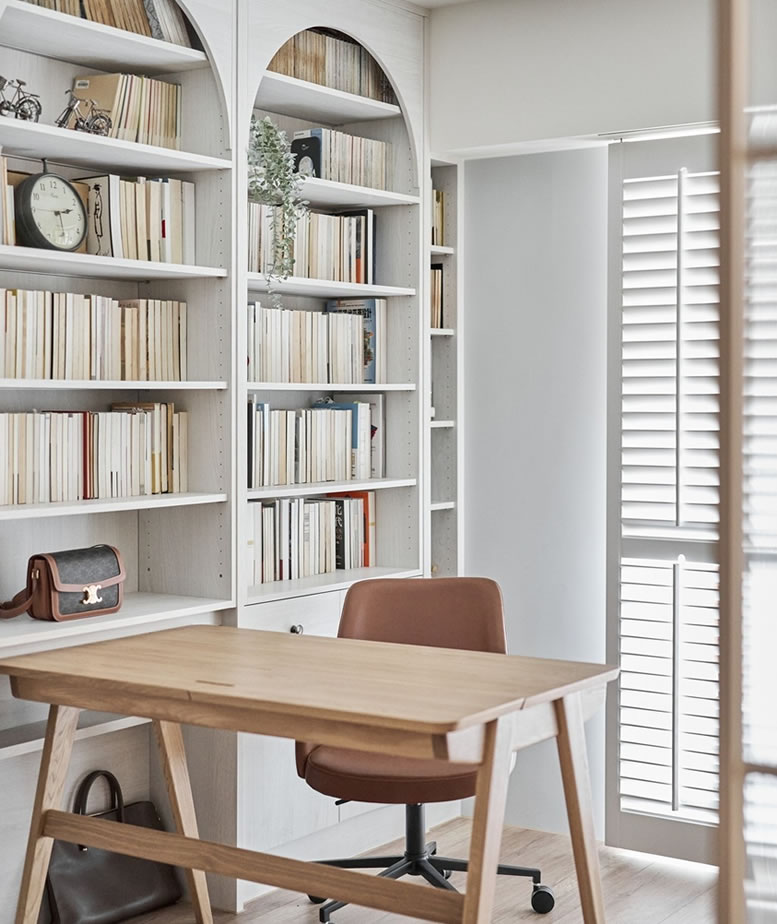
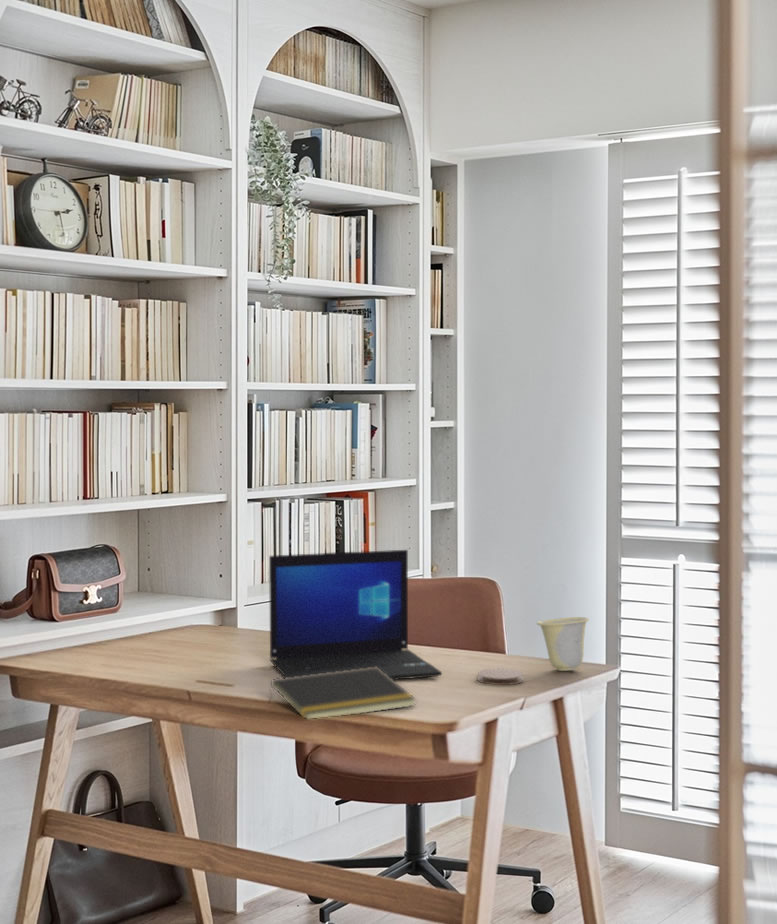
+ laptop (353, 614)
+ notepad (343, 692)
+ cup (562, 643)
+ coaster (500, 676)
